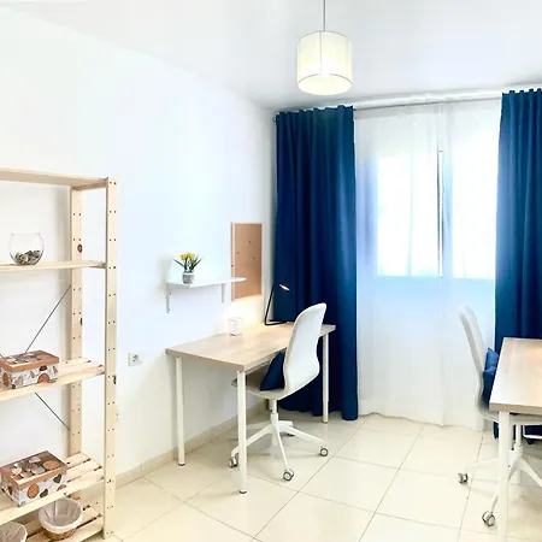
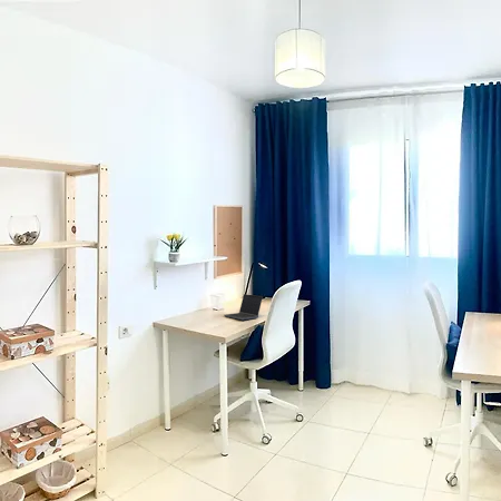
+ laptop computer (243, 306)
